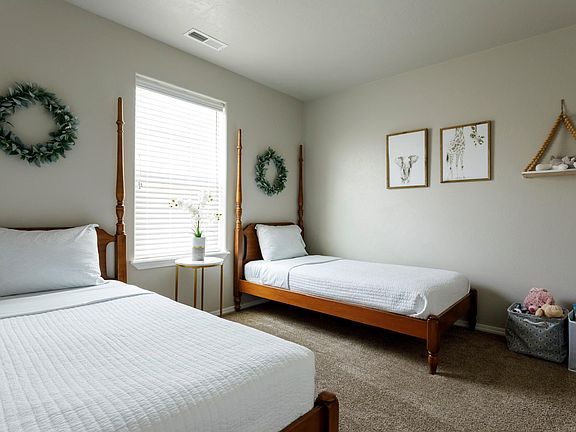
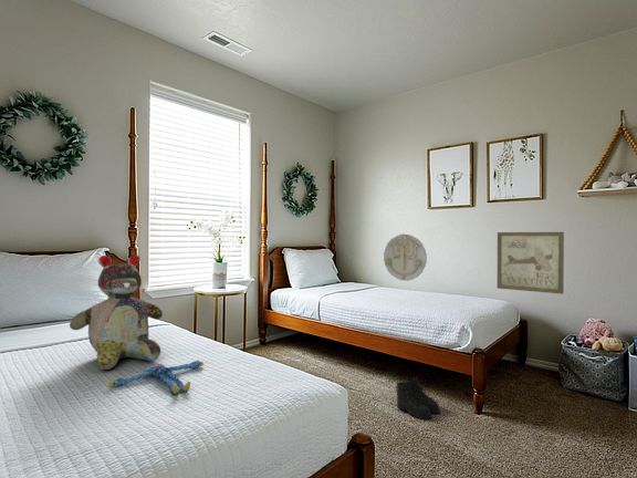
+ wall art (529, 261)
+ stuffed bear (123, 306)
+ plush toy (166, 376)
+ wall decoration (403, 257)
+ boots (417, 395)
